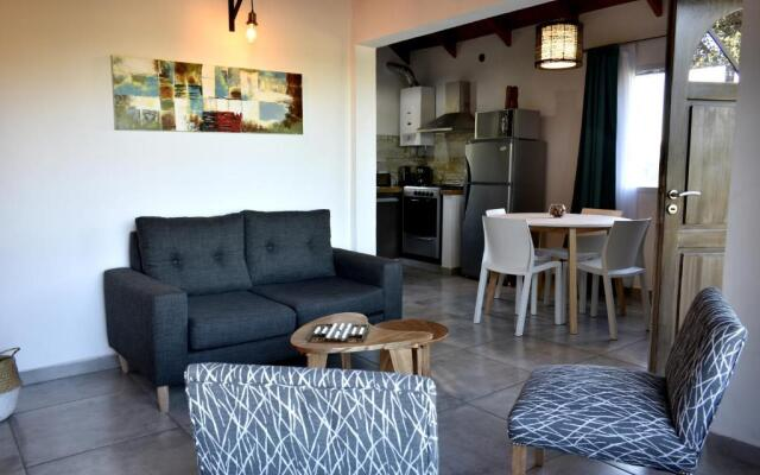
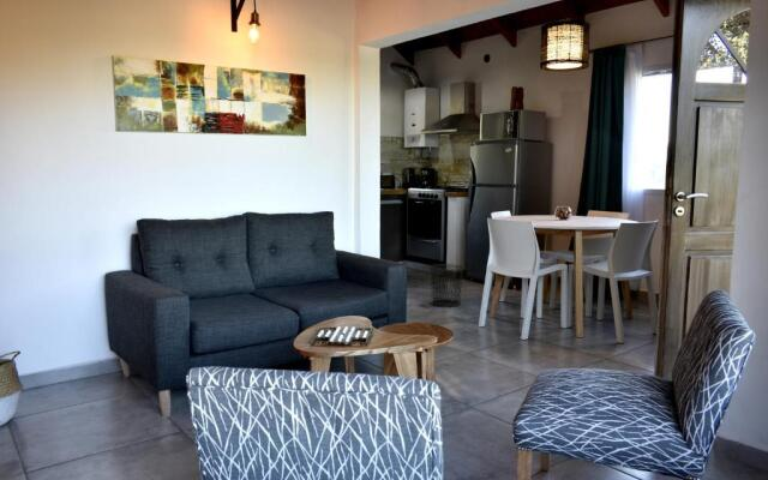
+ waste bin (445, 284)
